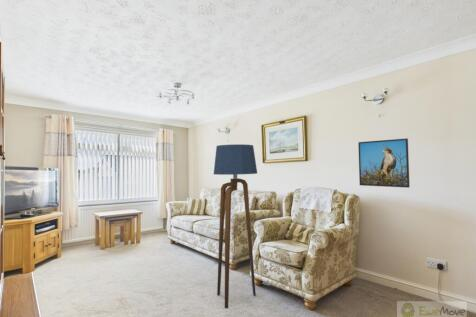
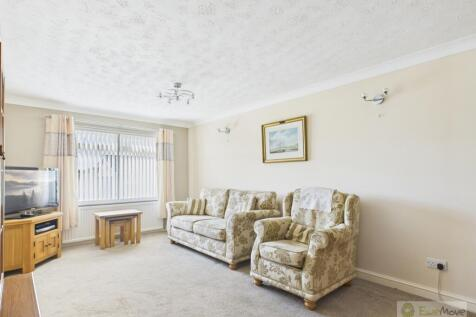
- floor lamp (230, 221)
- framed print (382, 163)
